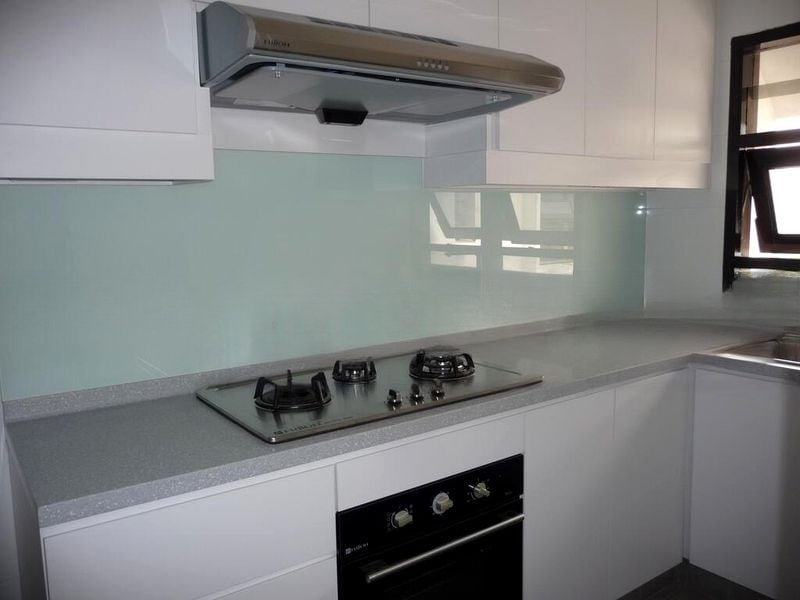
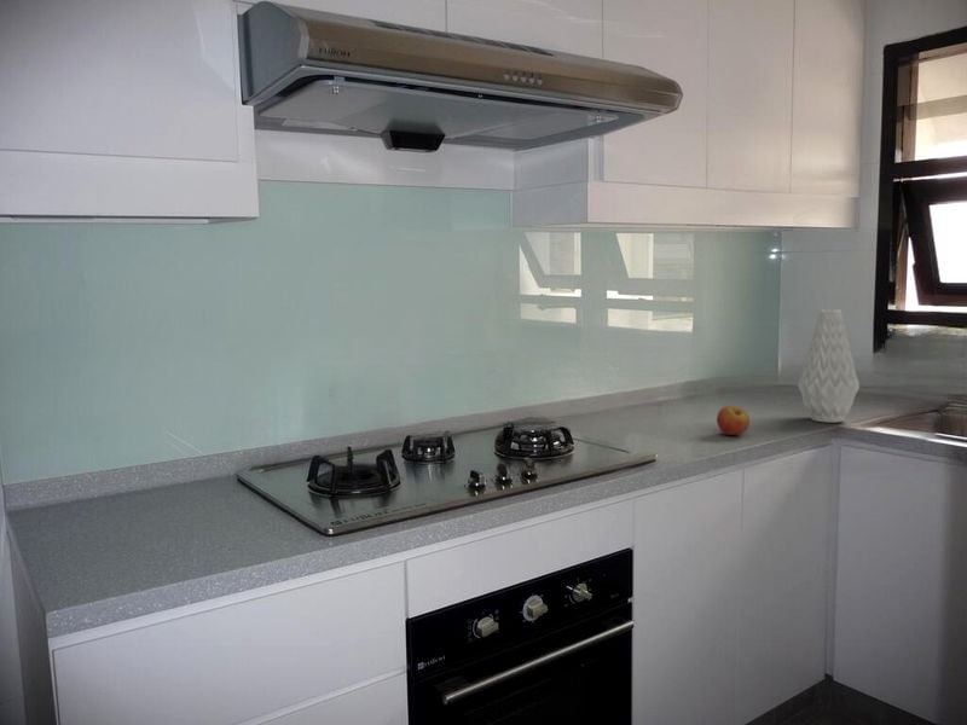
+ vase (828, 365)
+ apple (733, 420)
